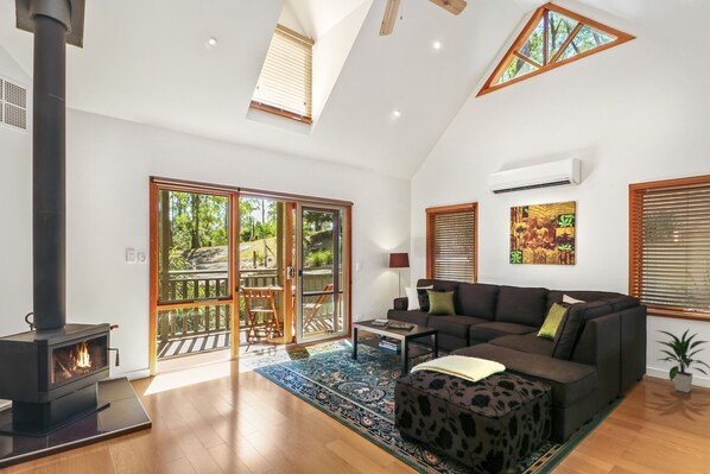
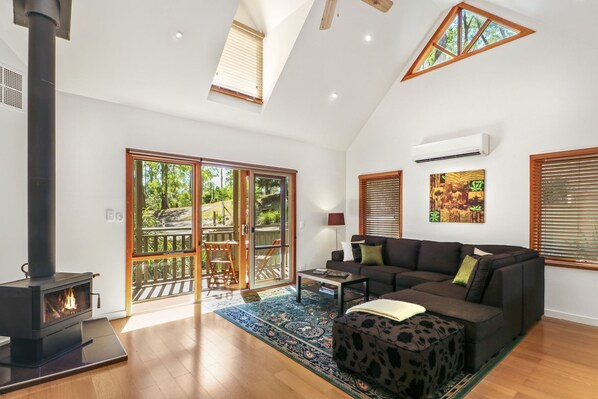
- indoor plant (679, 358)
